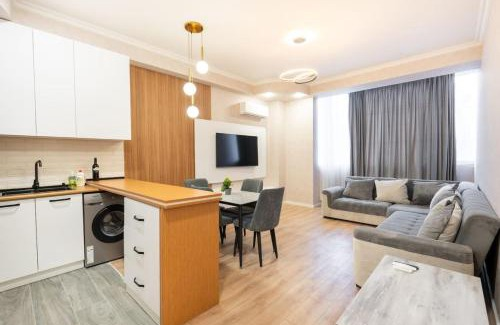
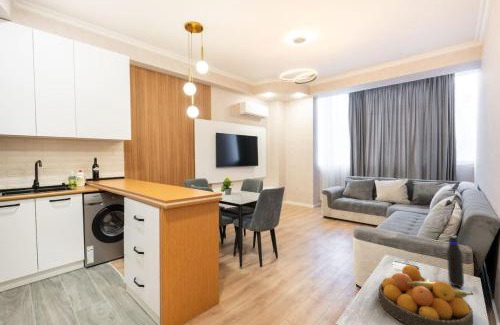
+ water bottle (455, 261)
+ fruit bowl (421, 291)
